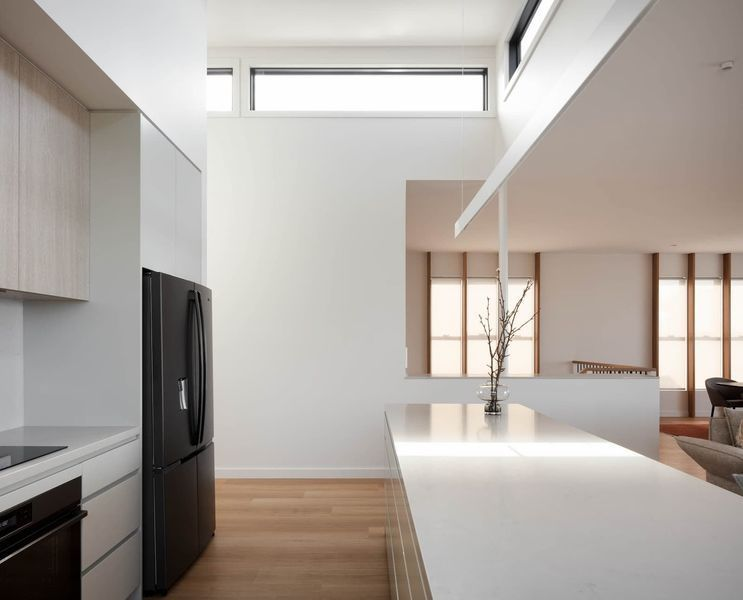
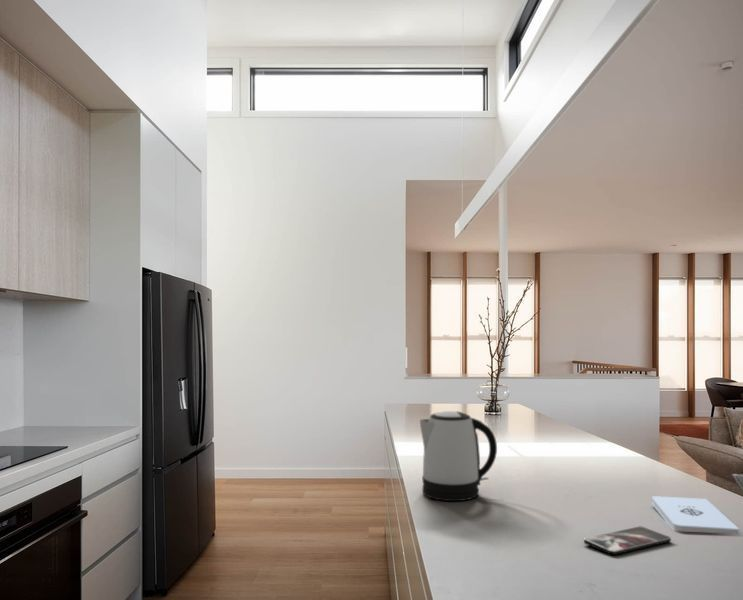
+ smartphone (627, 540)
+ notepad (691, 514)
+ kettle (458, 452)
